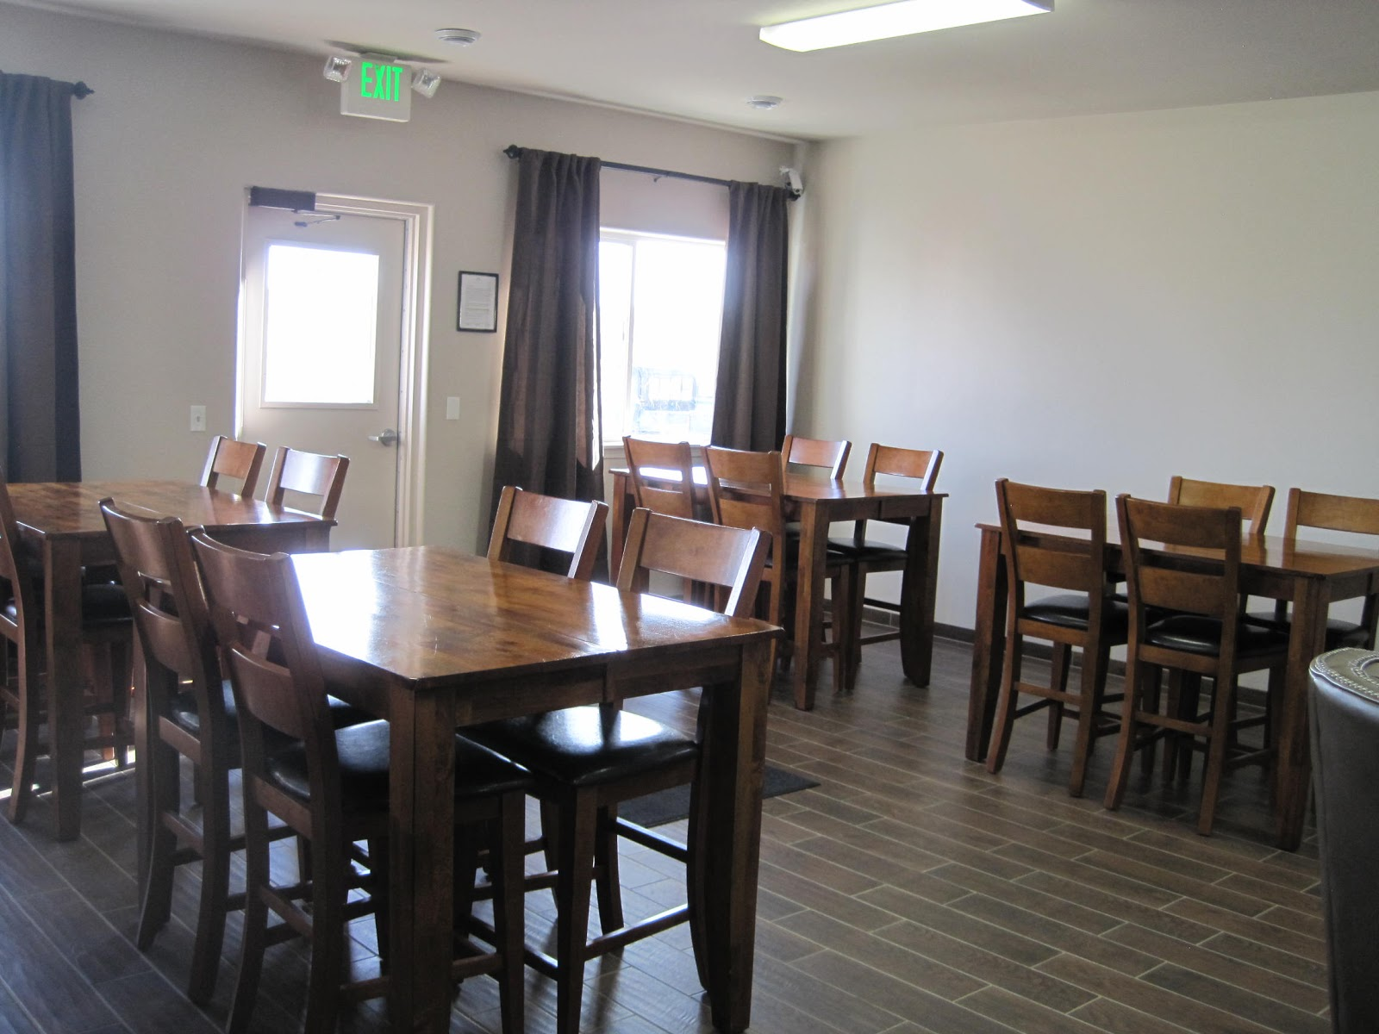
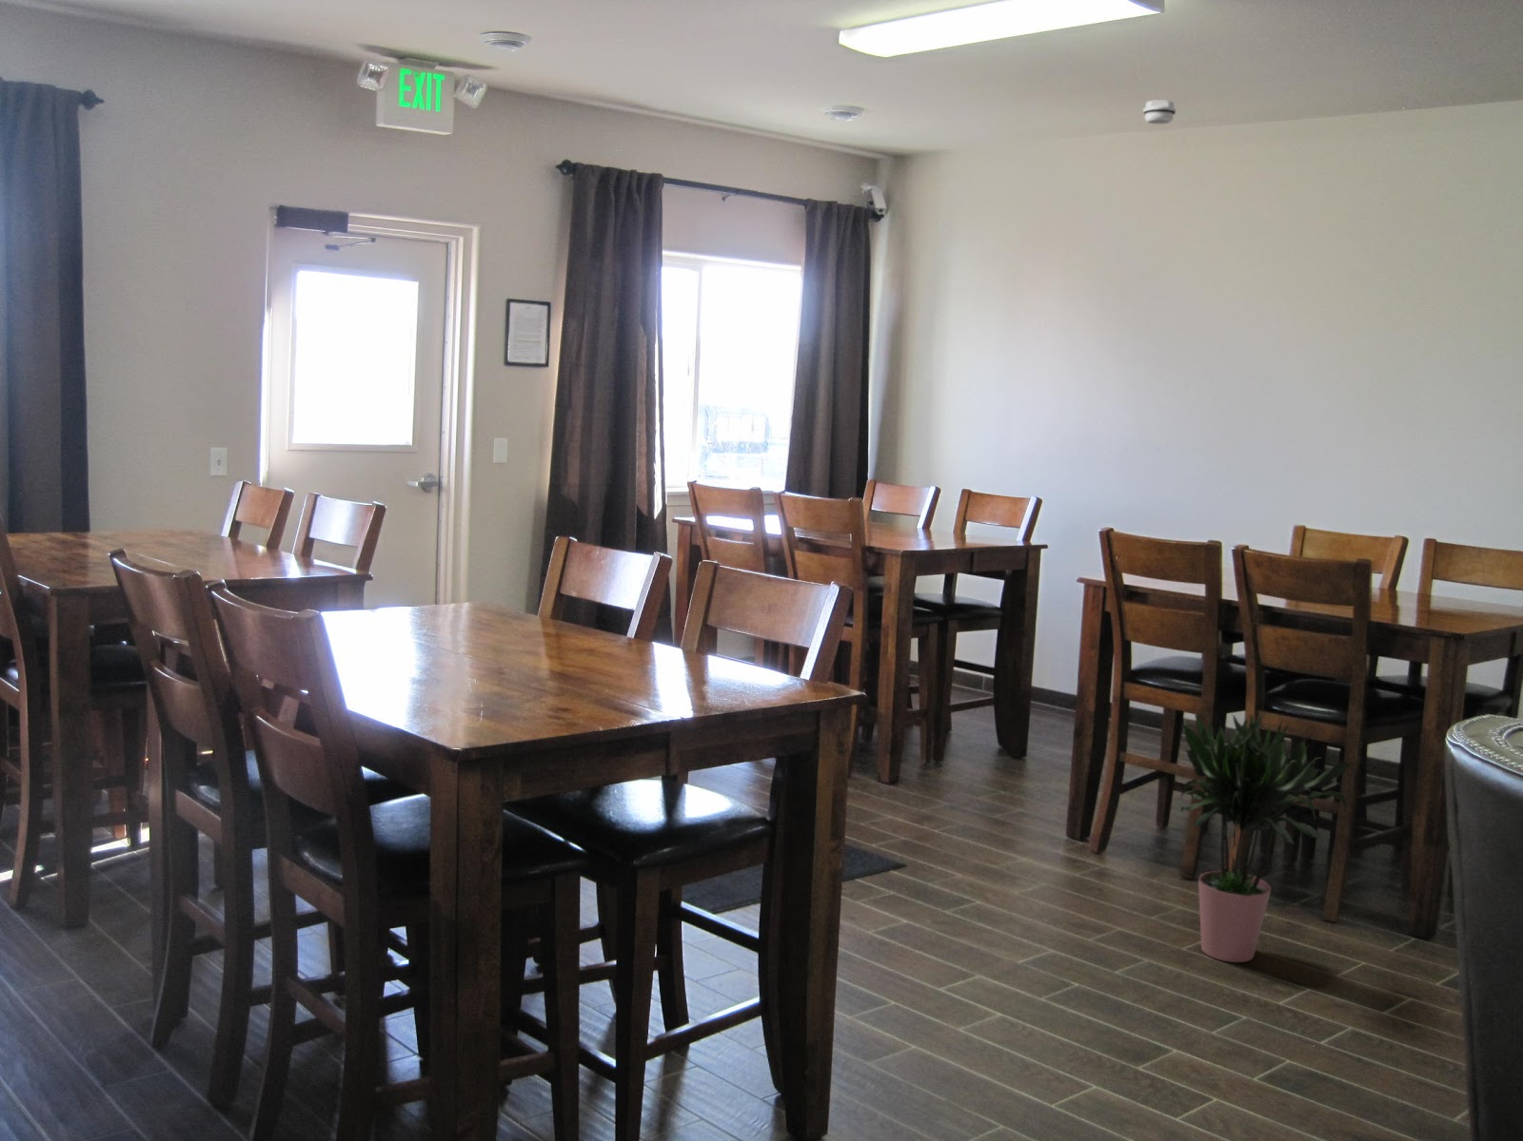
+ smoke detector (1160, 113)
+ potted plant (1257, 840)
